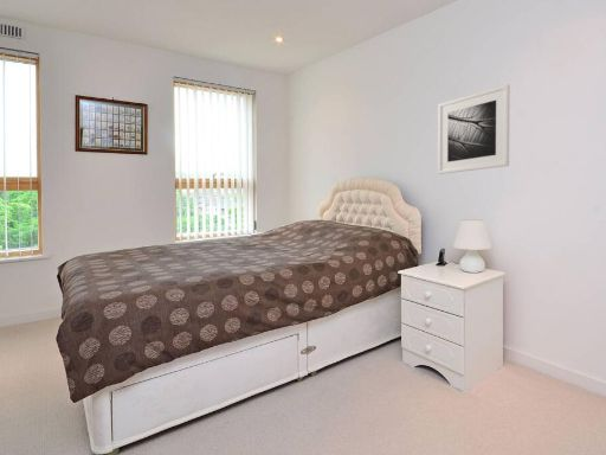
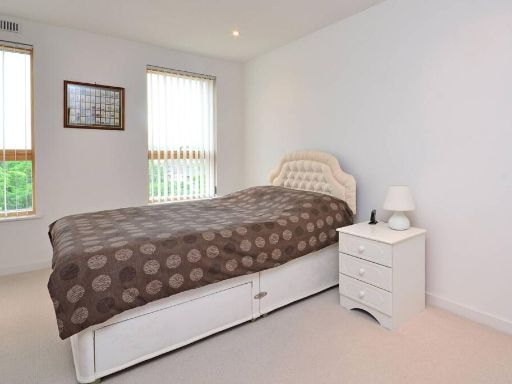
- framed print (470, 133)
